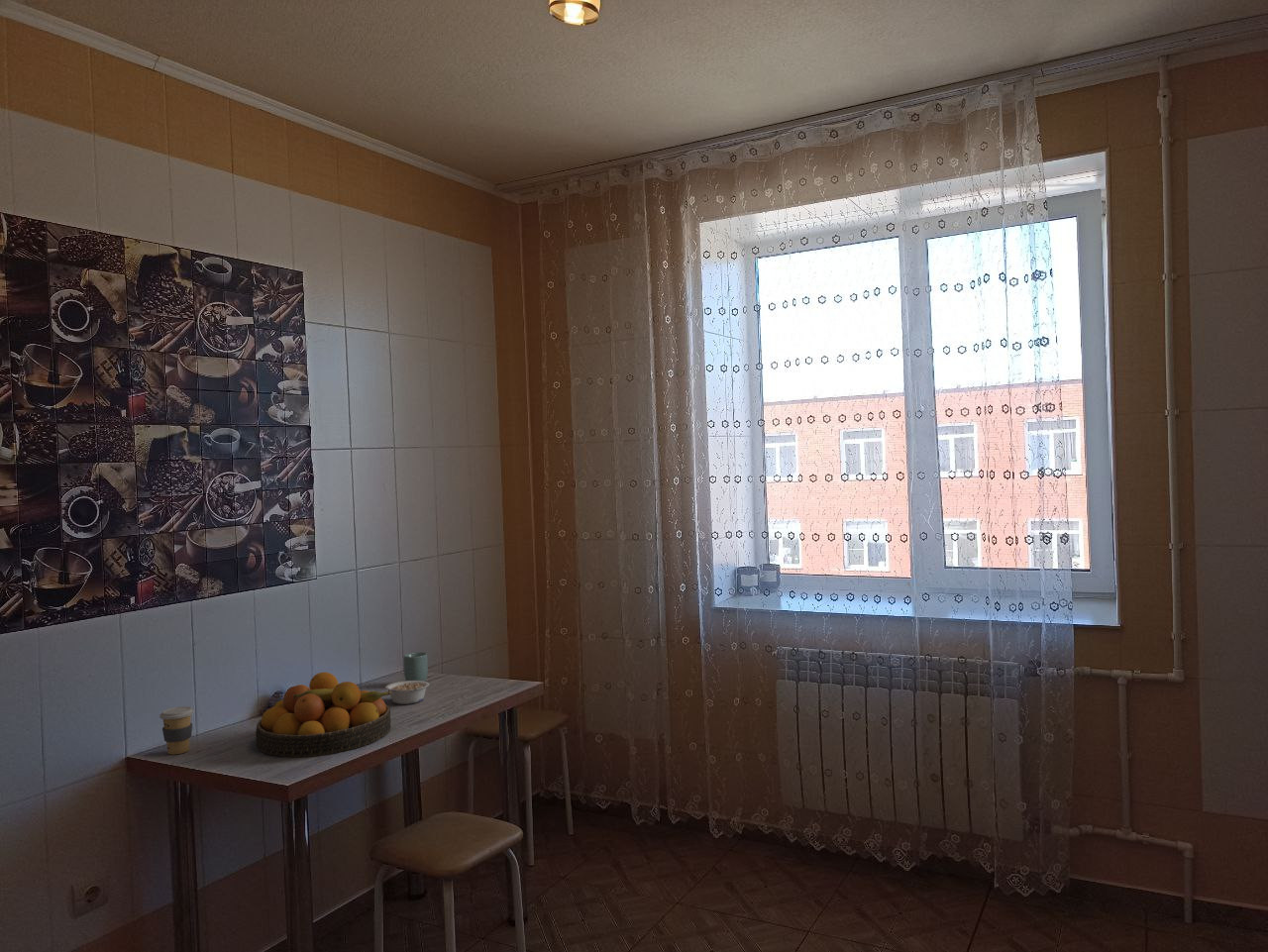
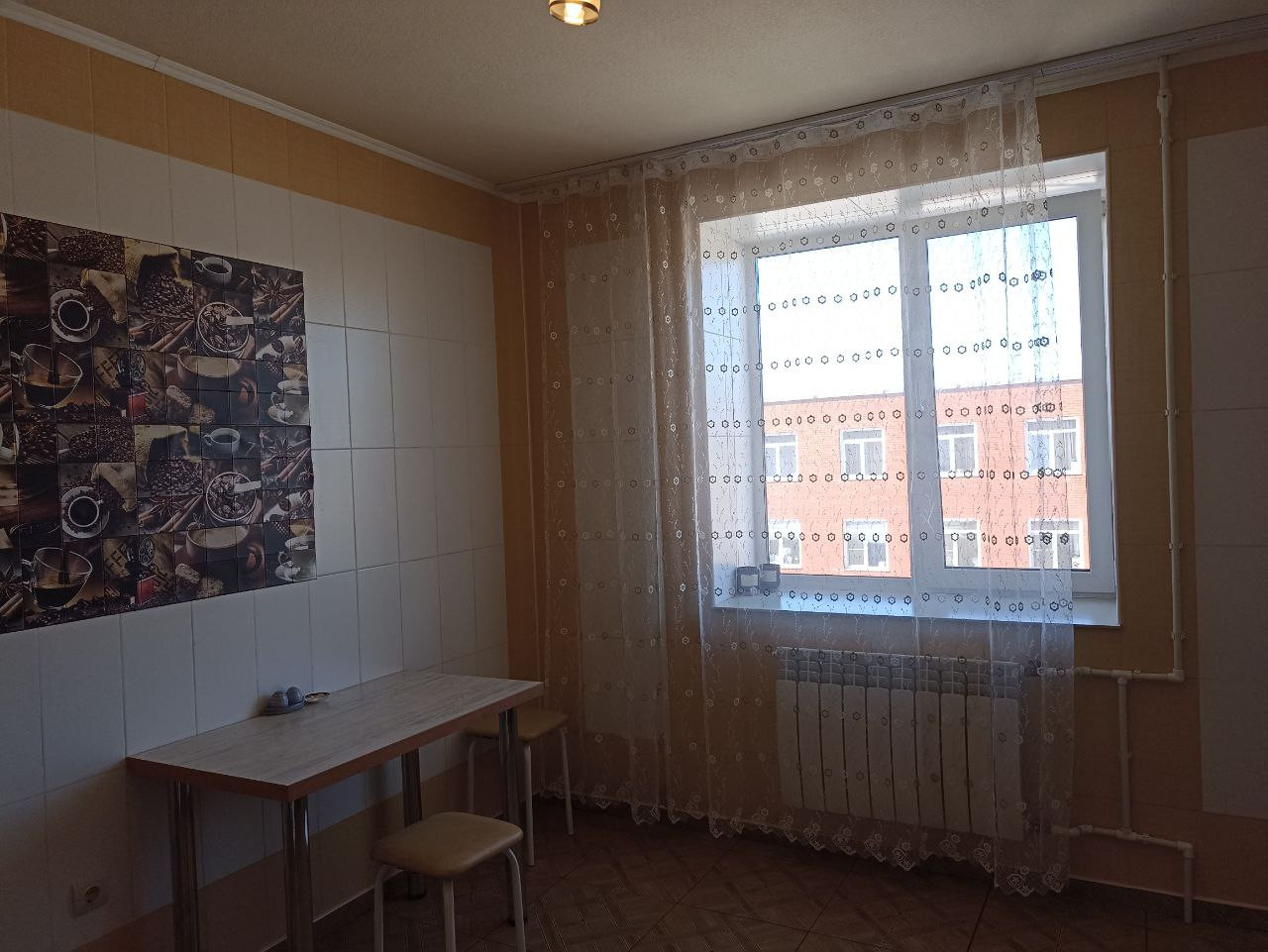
- fruit bowl (324, 707)
- cup (415, 669)
- legume (409, 691)
- coffee cup (177, 730)
